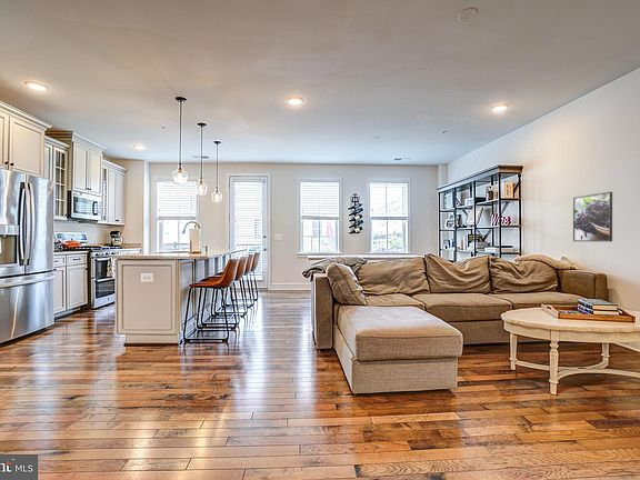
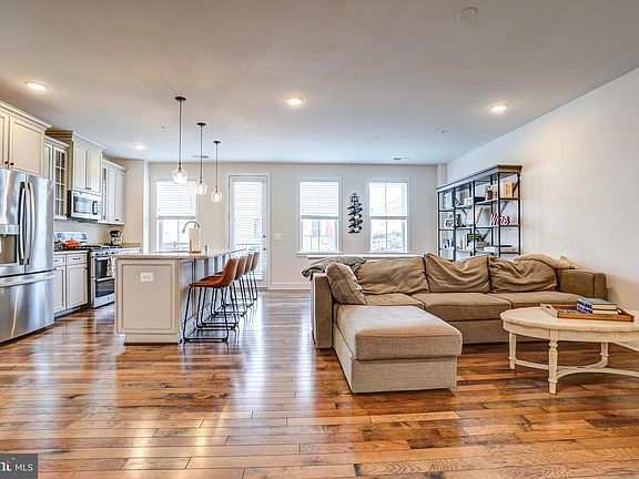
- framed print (591, 218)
